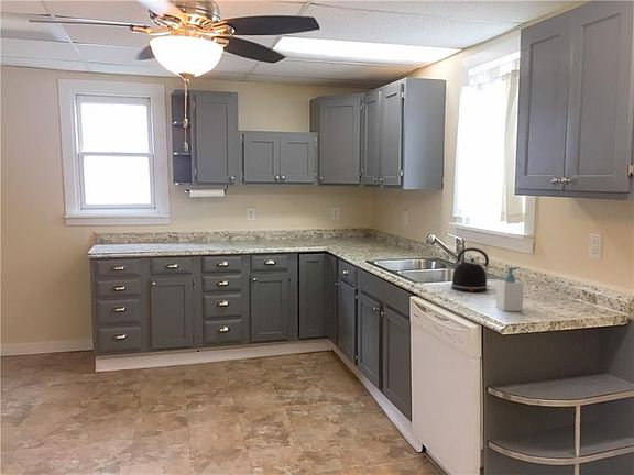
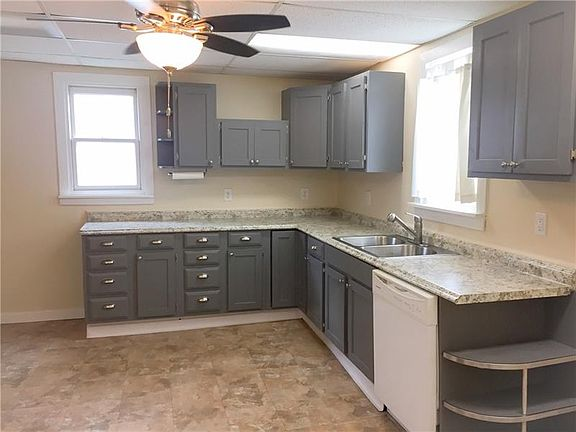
- kettle (470, 267)
- soap bottle (510, 288)
